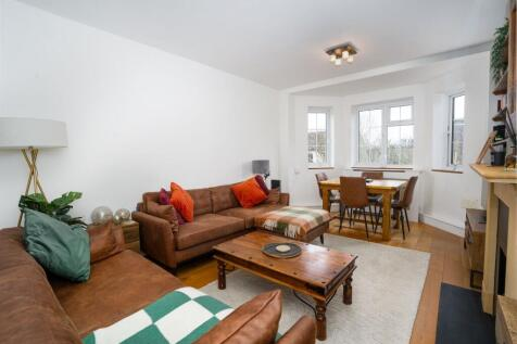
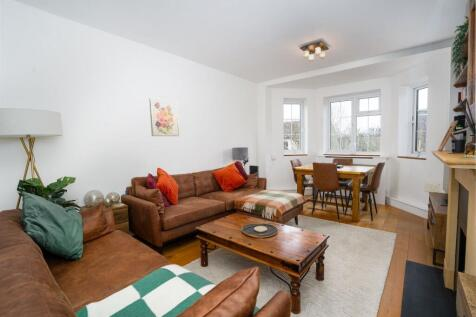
+ wall art (165, 118)
